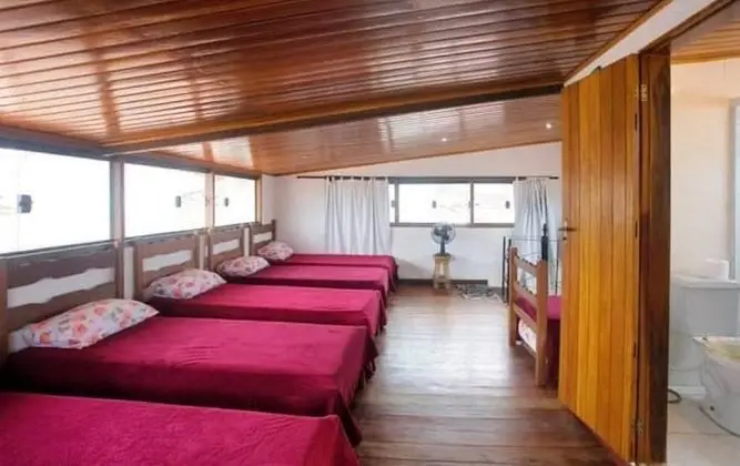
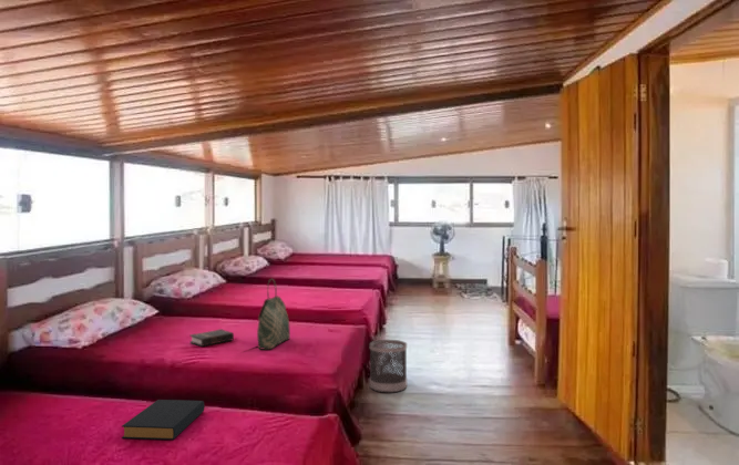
+ tote bag (274, 311)
+ wastebasket (388, 364)
+ hardback book (212, 337)
+ hardback book (165, 417)
